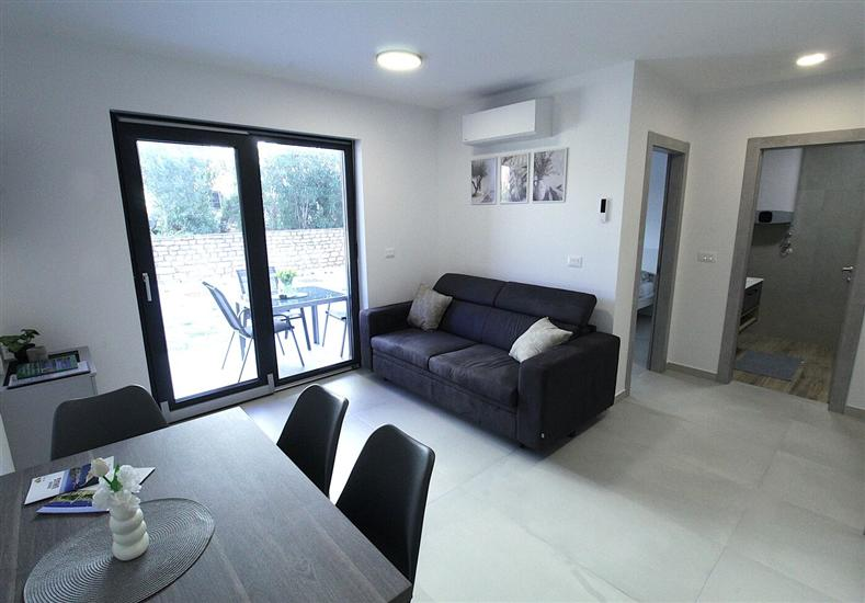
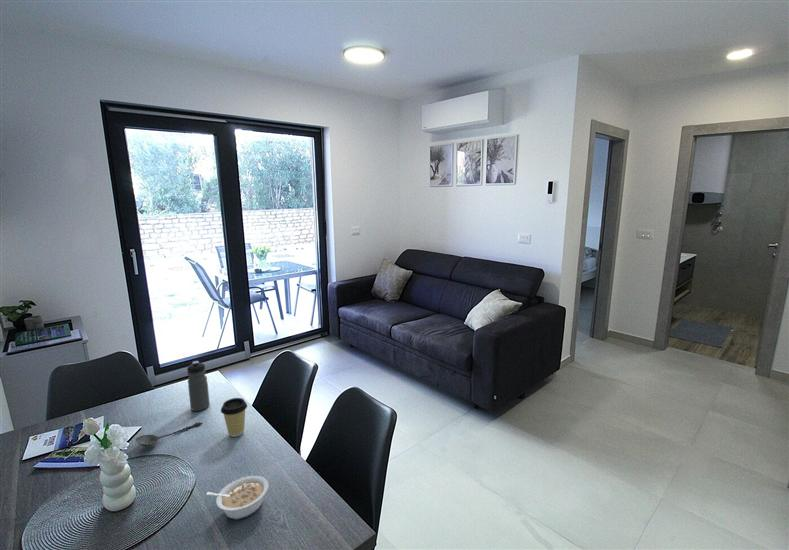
+ water bottle (198, 384)
+ coffee cup (235, 417)
+ legume (241, 499)
+ spoon (171, 433)
